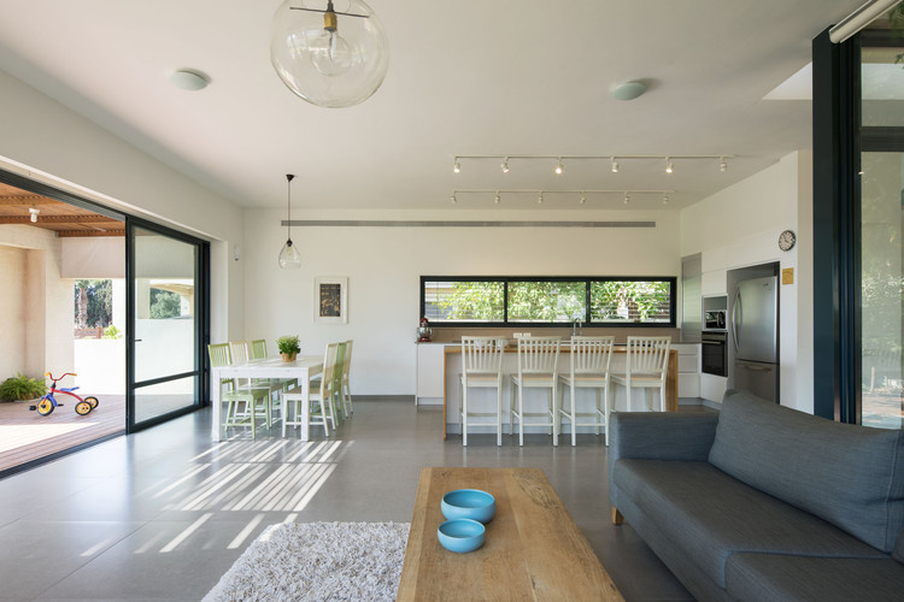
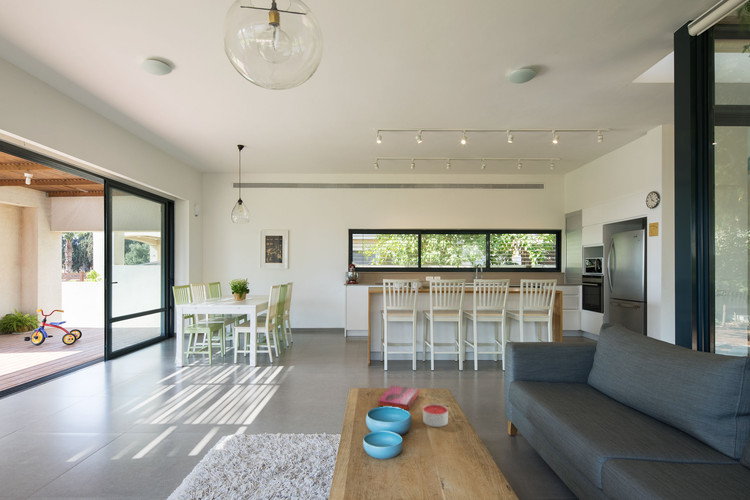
+ hardback book (399, 397)
+ candle (435, 414)
